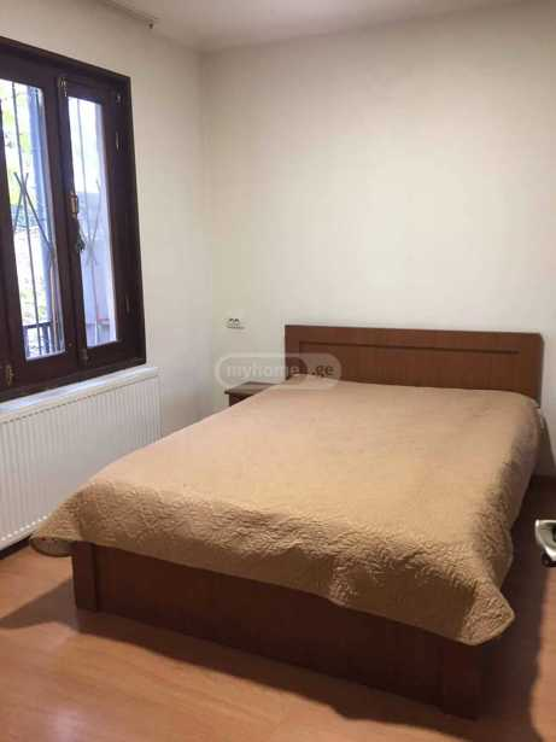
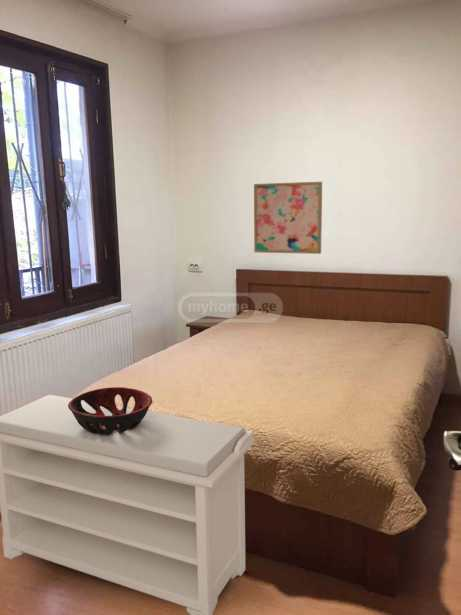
+ bench (119, 494)
+ decorative bowl (111, 412)
+ wall art (287, 218)
